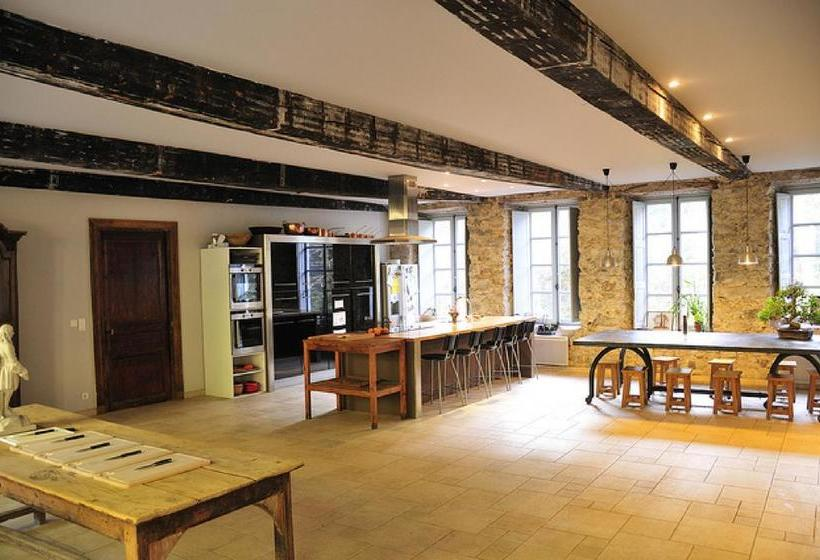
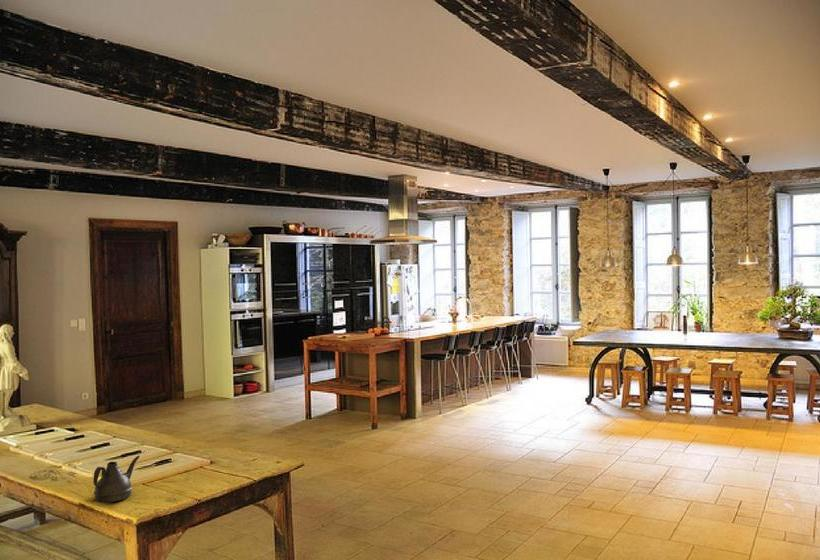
+ teapot (118, 477)
